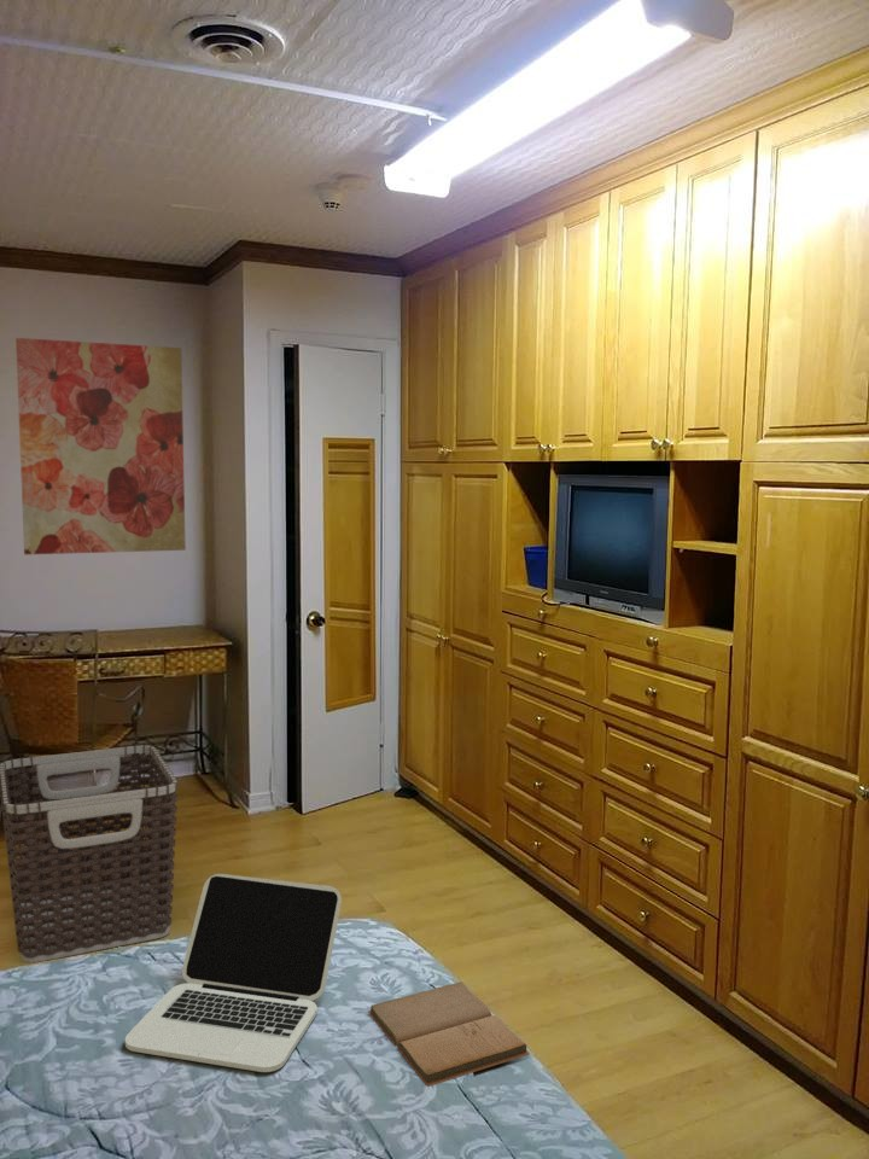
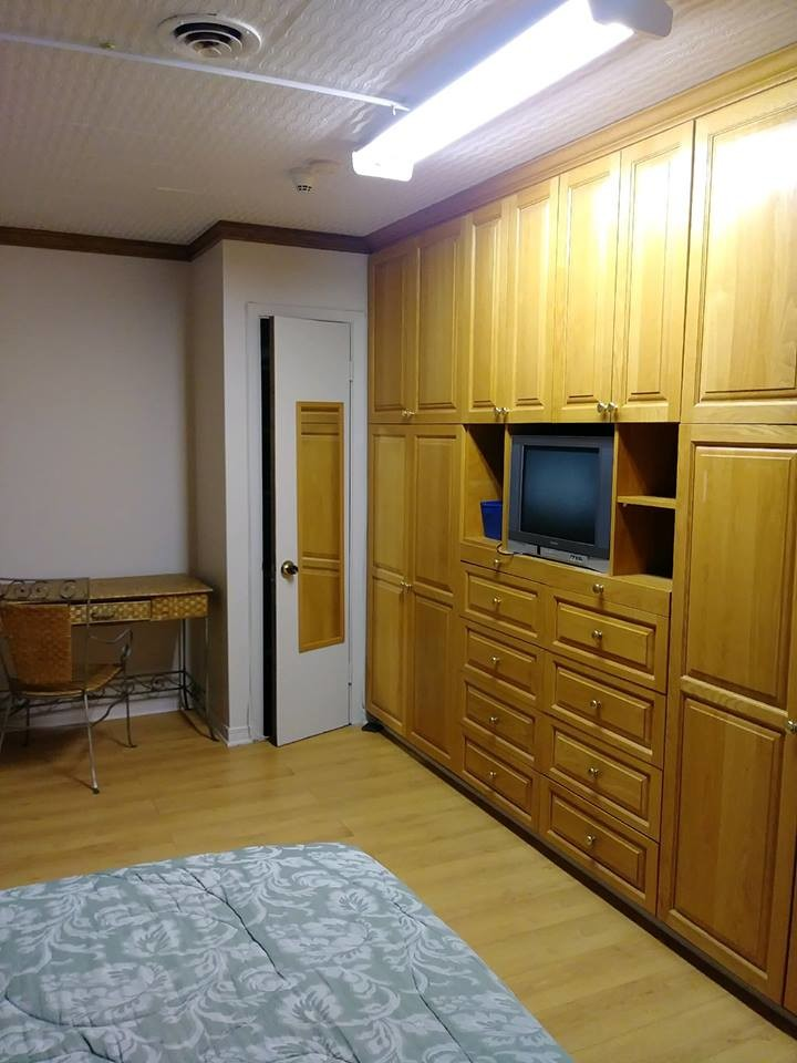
- laptop (238, 962)
- wall art (104, 448)
- book (445, 1029)
- clothes hamper (88, 846)
